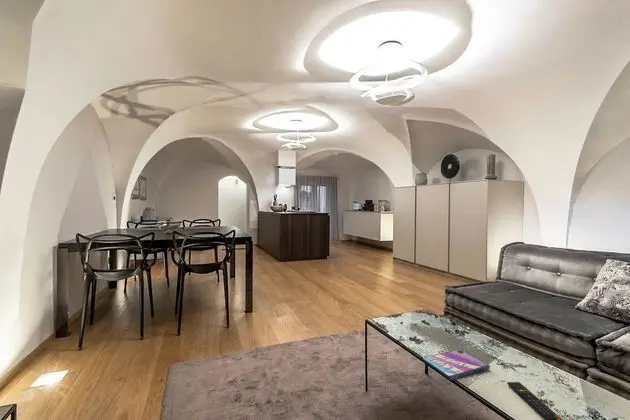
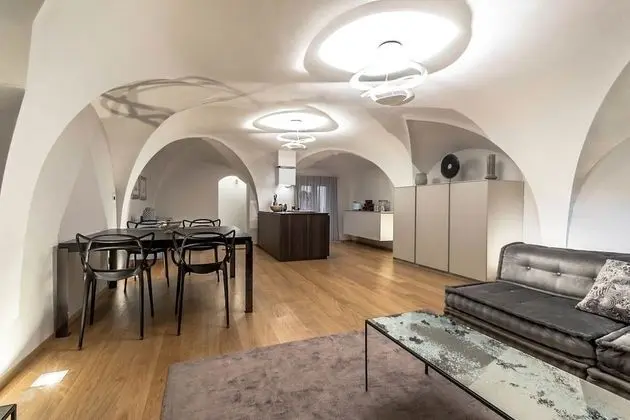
- remote control (533, 401)
- video game case (455, 363)
